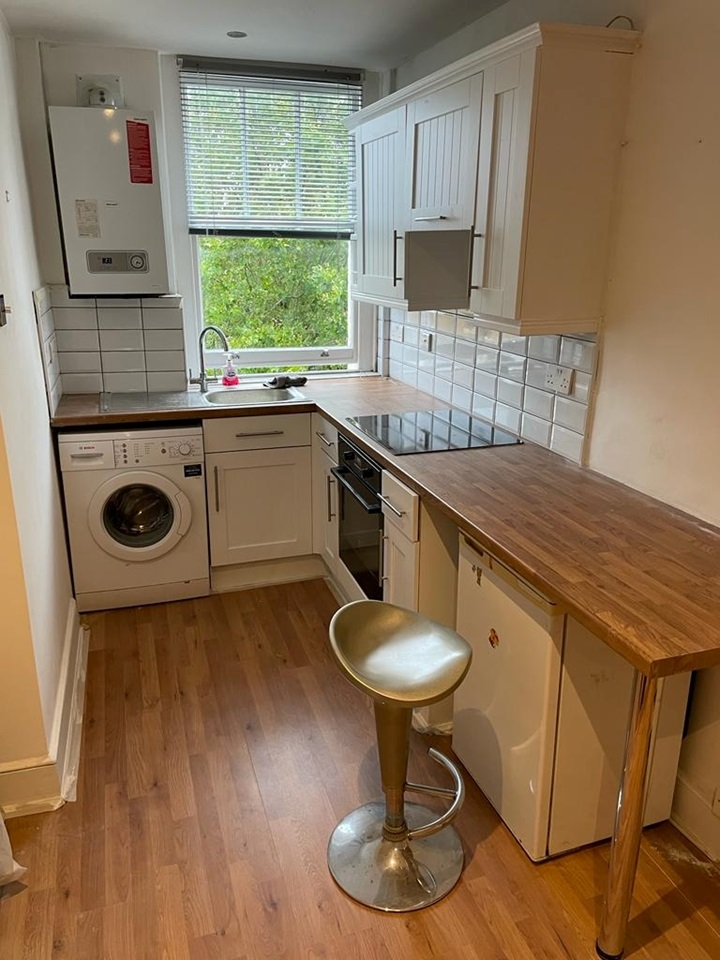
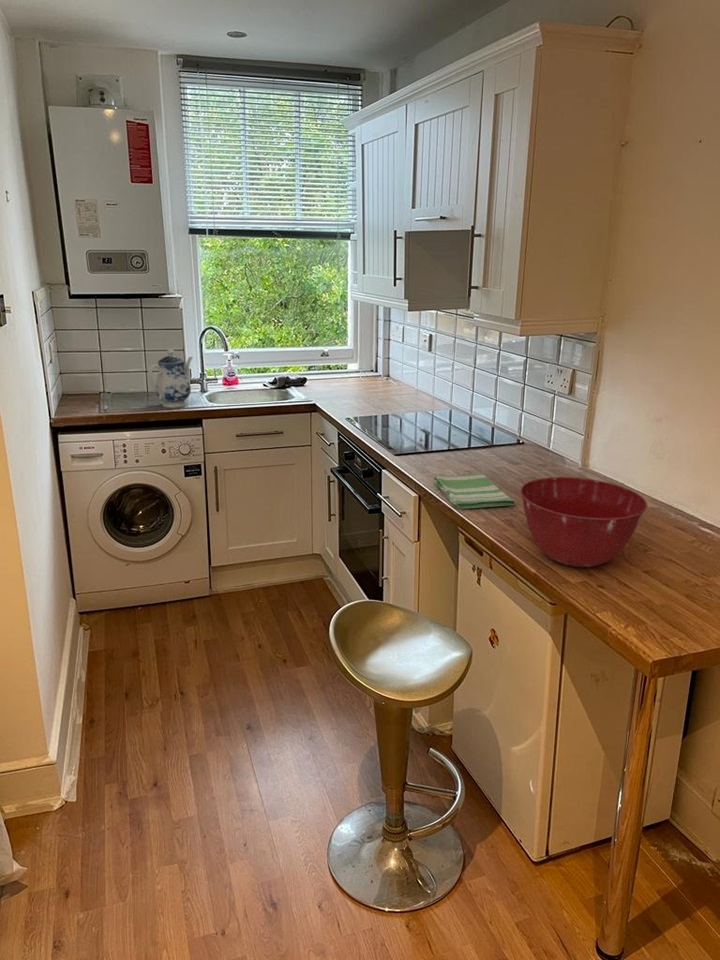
+ dish towel (471, 490)
+ teapot (172, 377)
+ mixing bowl (579, 525)
